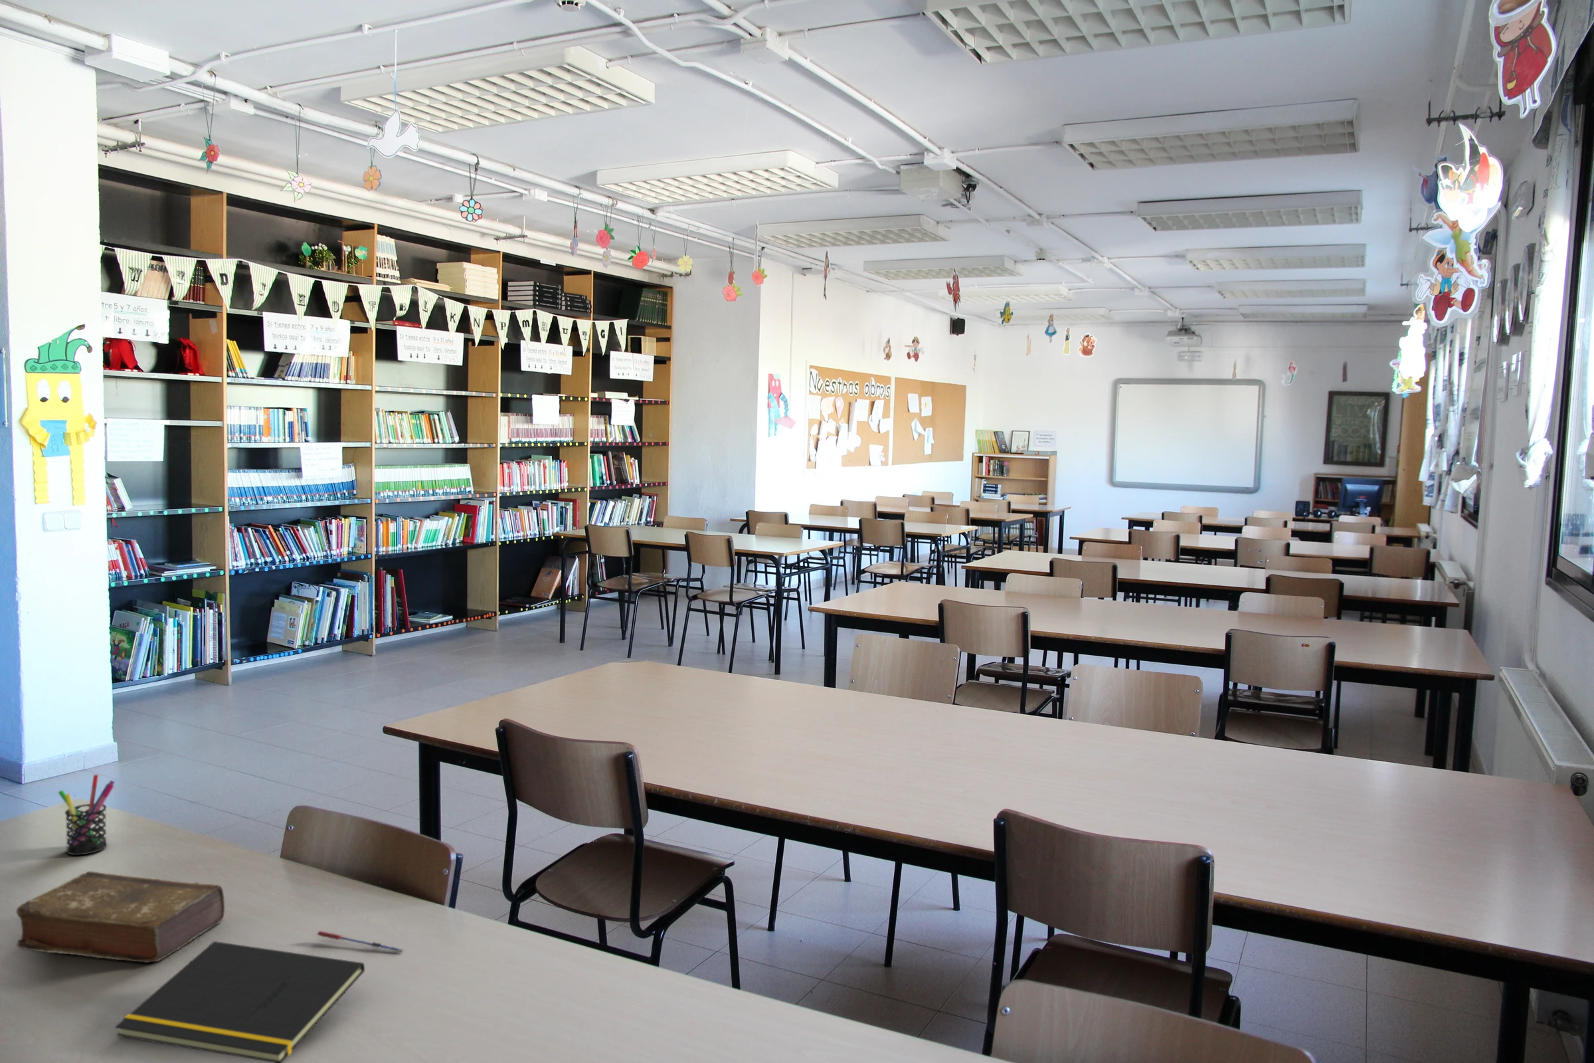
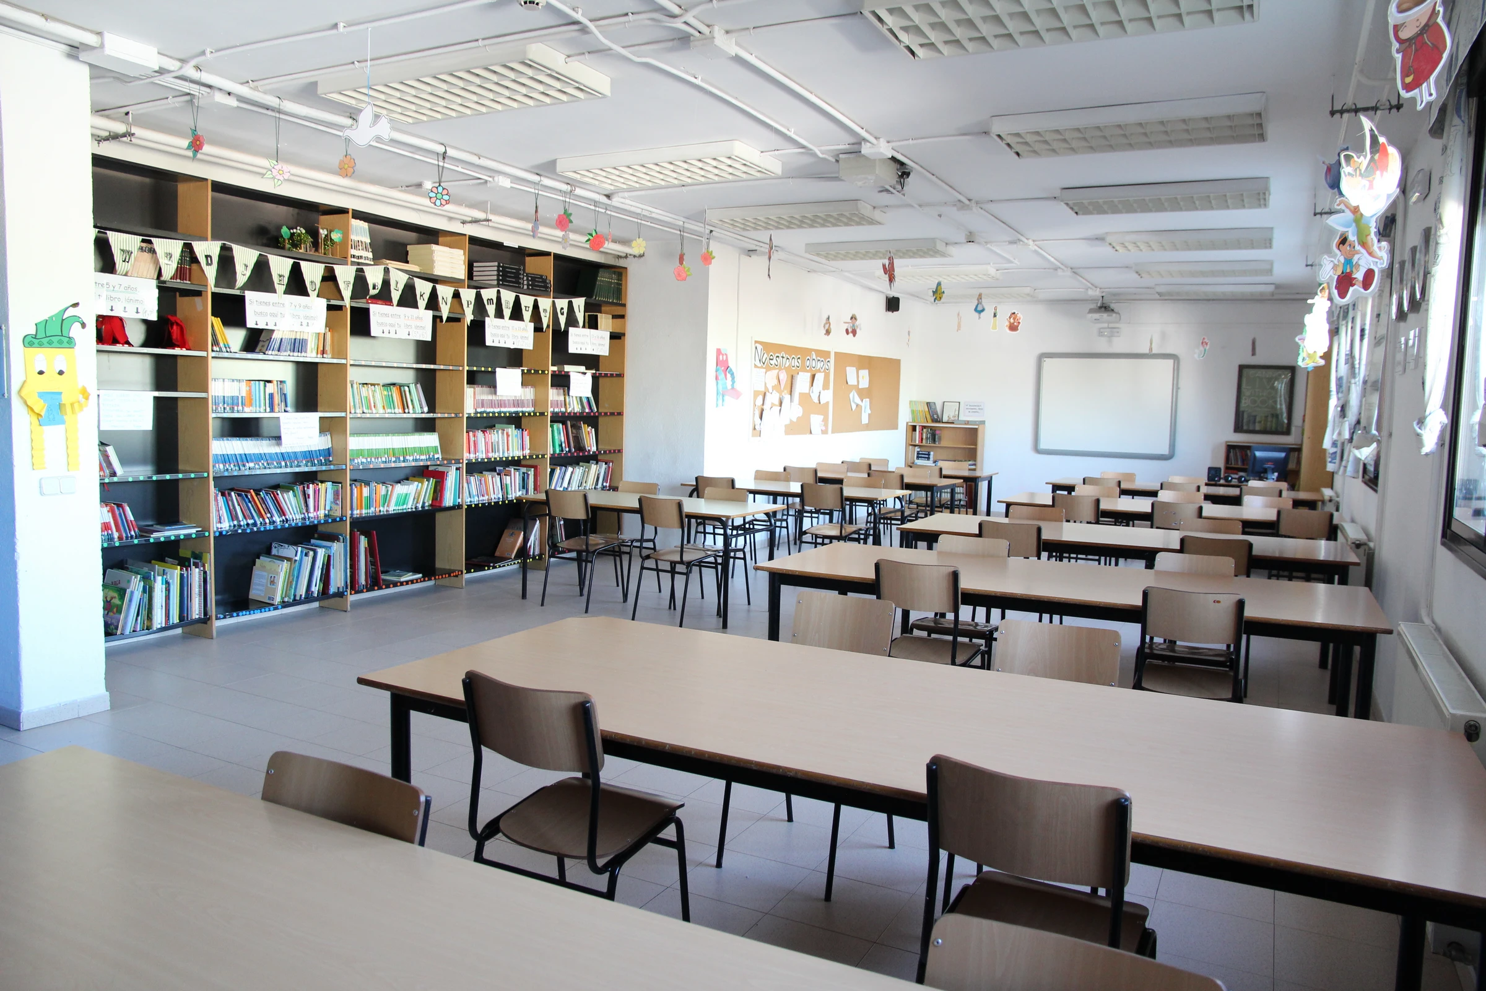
- pen holder (83, 813)
- pen (361, 941)
- notepad (246, 998)
- book (122, 914)
